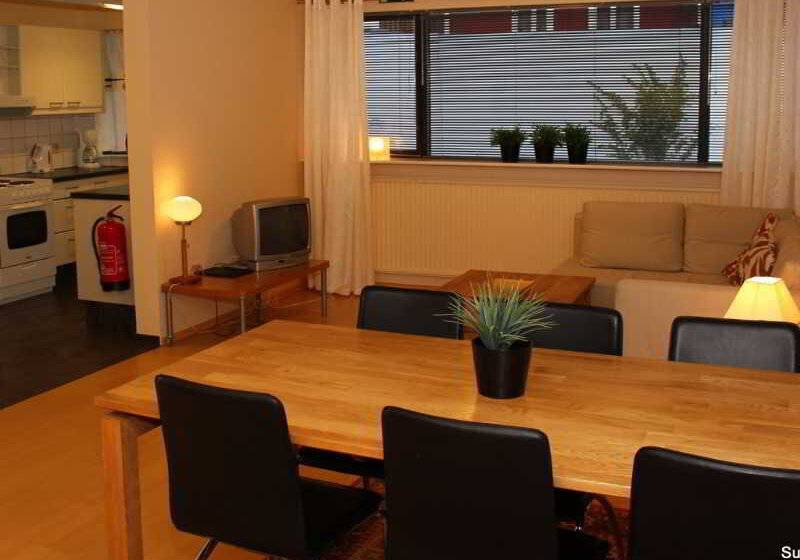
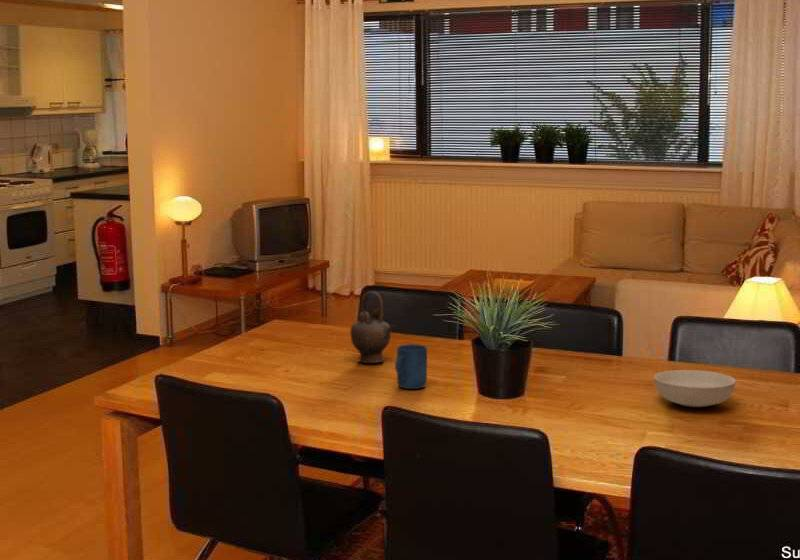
+ serving bowl (694, 390)
+ teapot (374, 327)
+ mug (408, 368)
